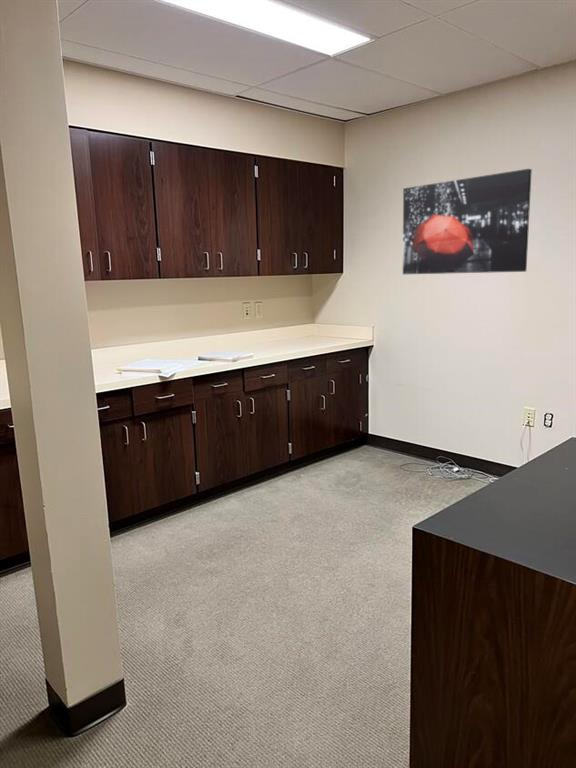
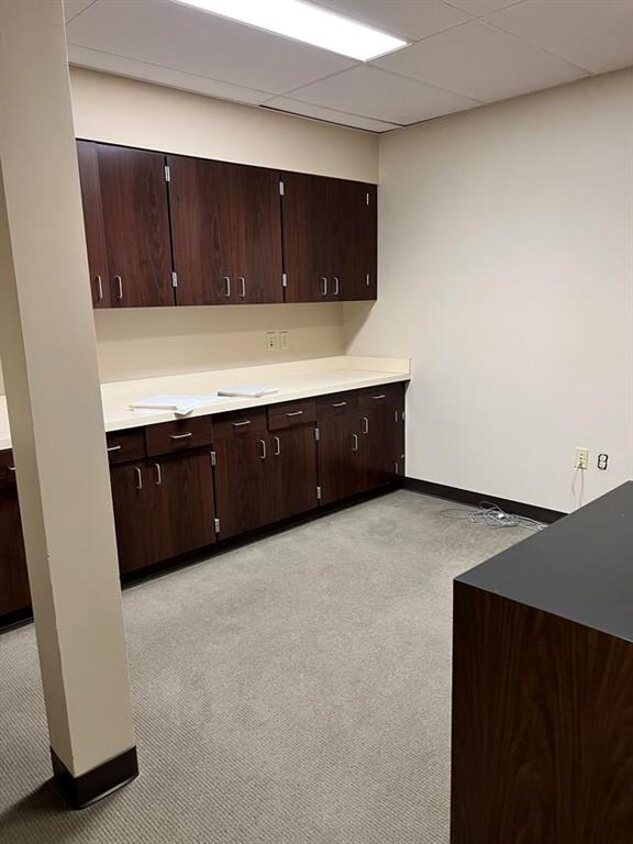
- wall art (460, 227)
